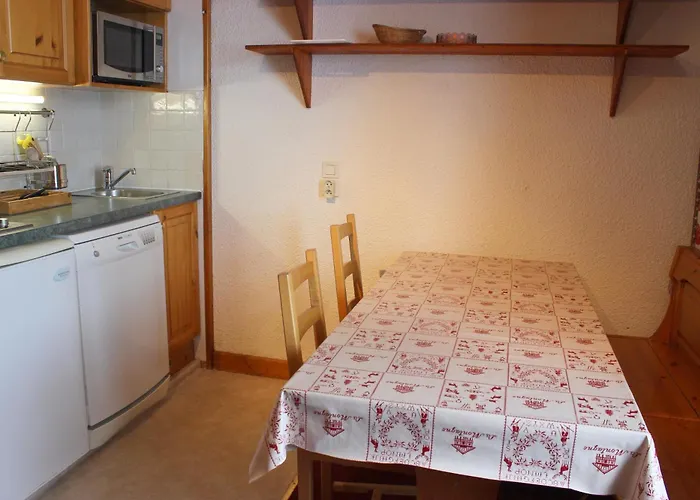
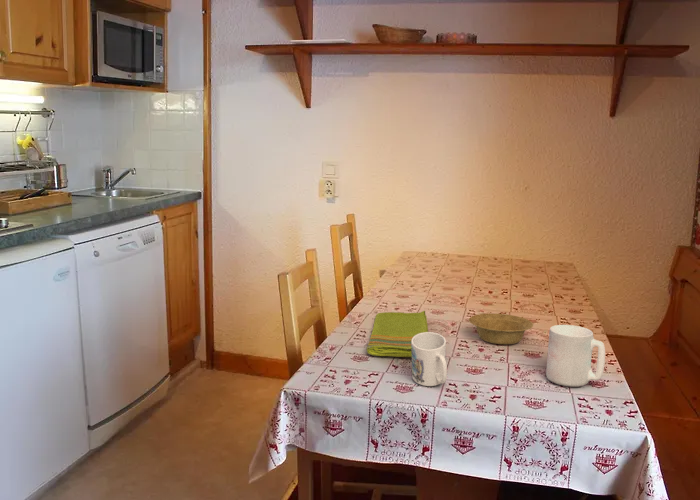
+ mug (574, 356)
+ dish towel (399, 330)
+ mug (433, 360)
+ bowl (500, 330)
